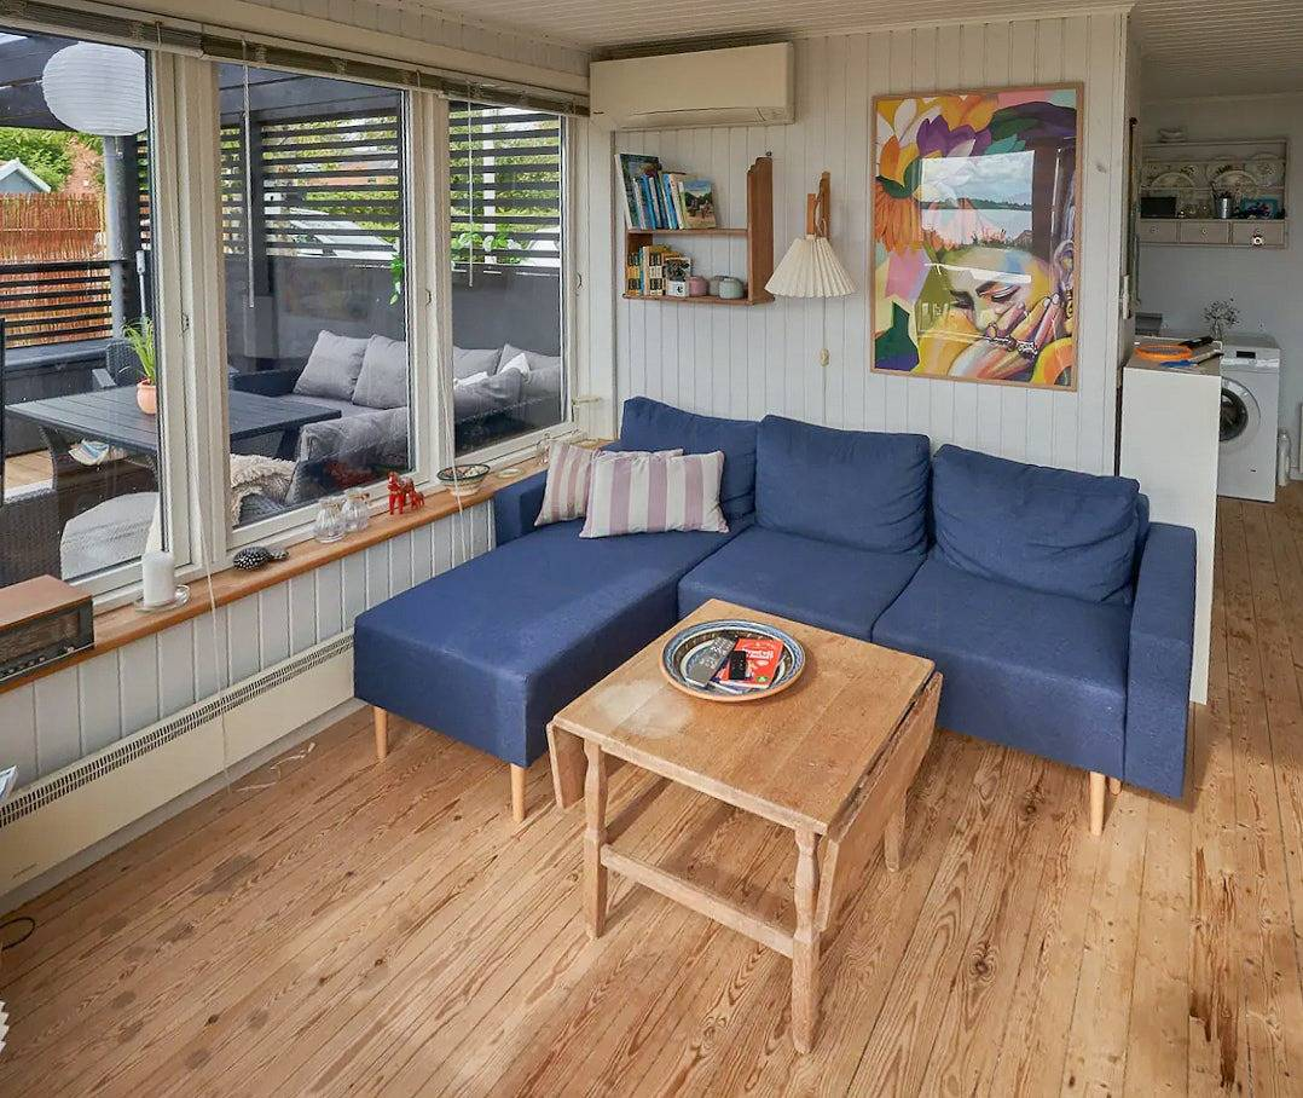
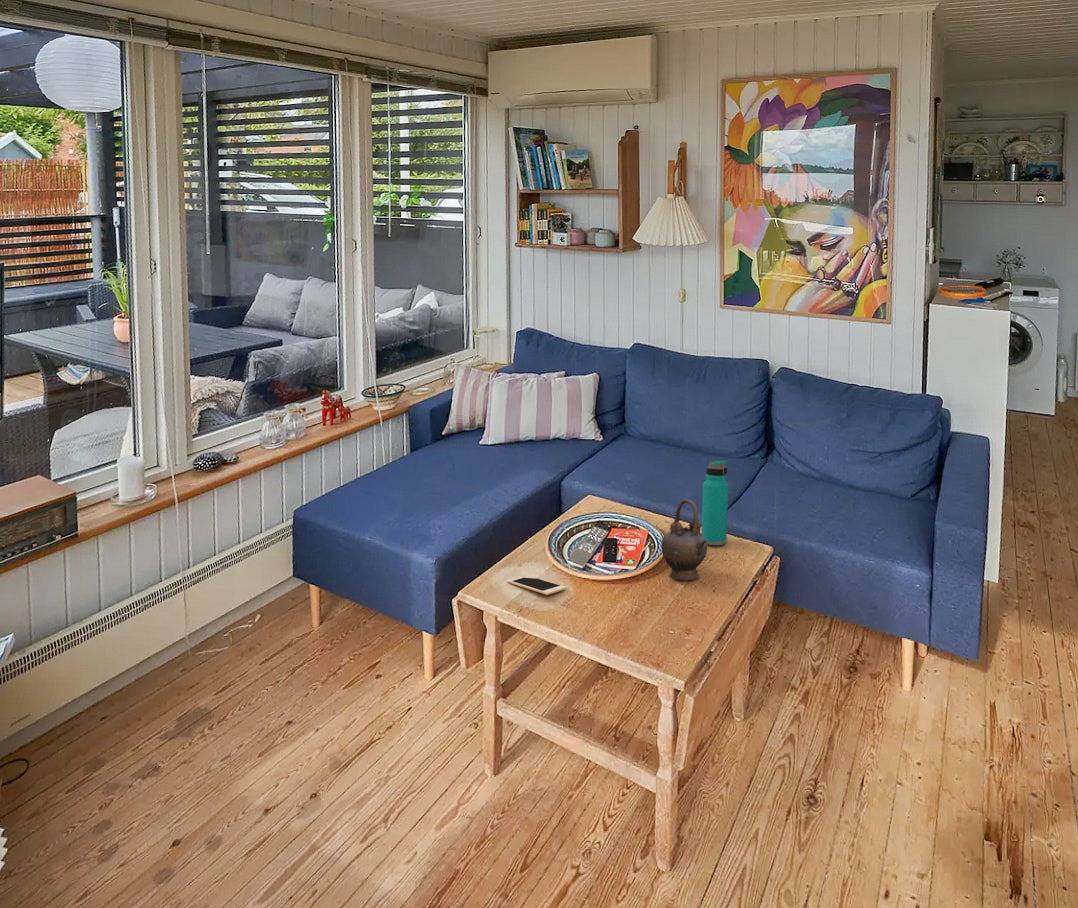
+ cell phone (536, 584)
+ teapot (687, 539)
+ water bottle (715, 501)
